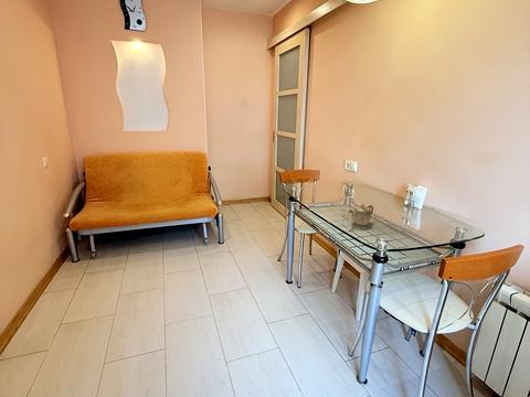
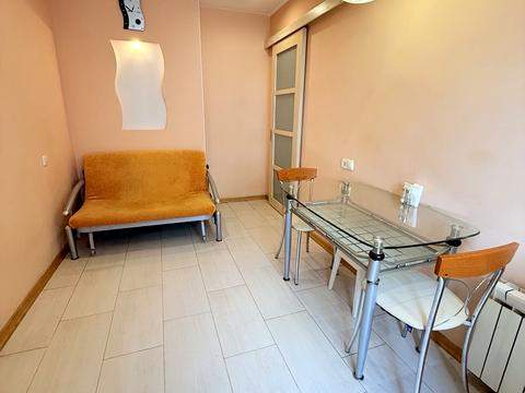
- teapot (360, 214)
